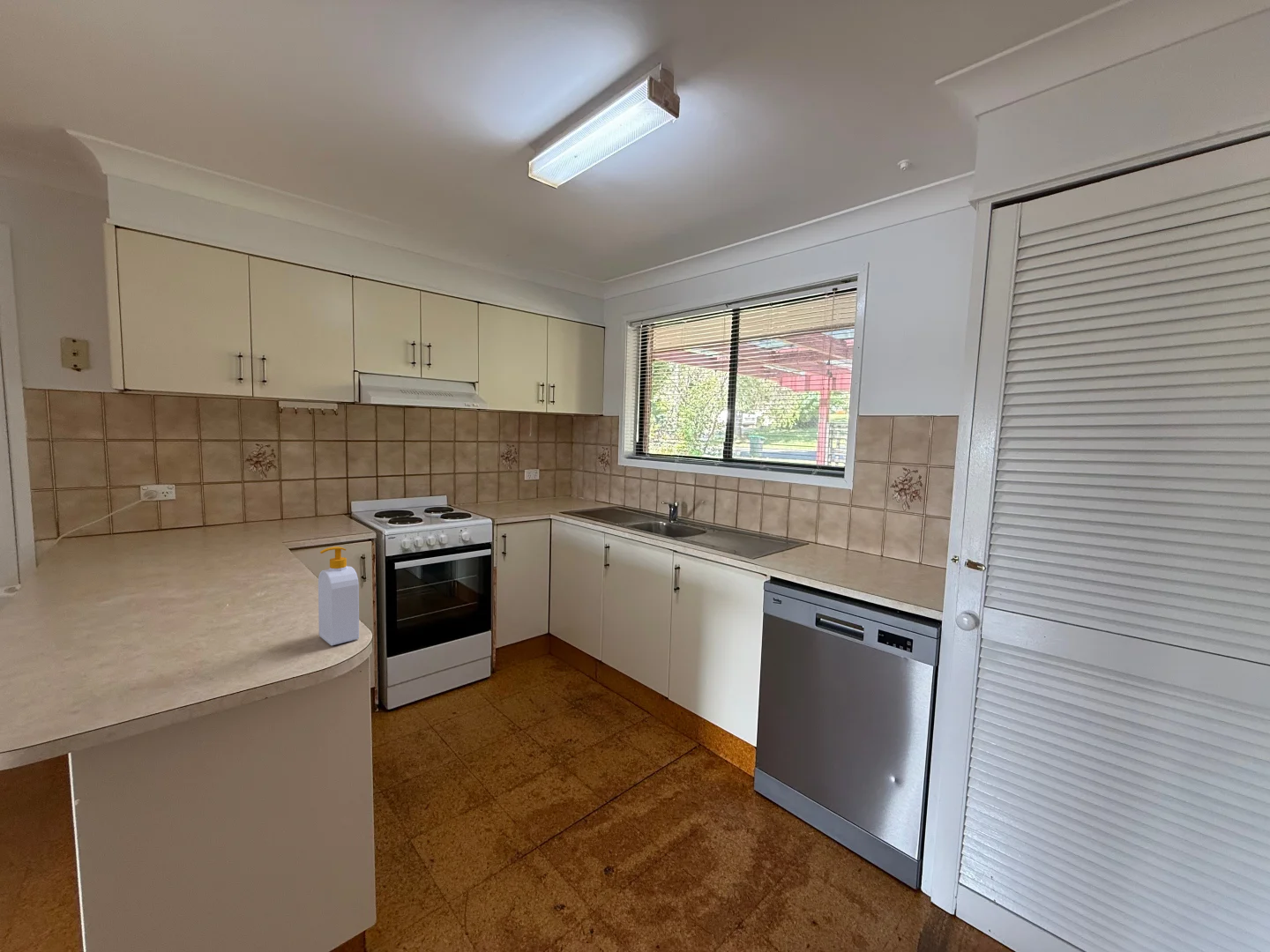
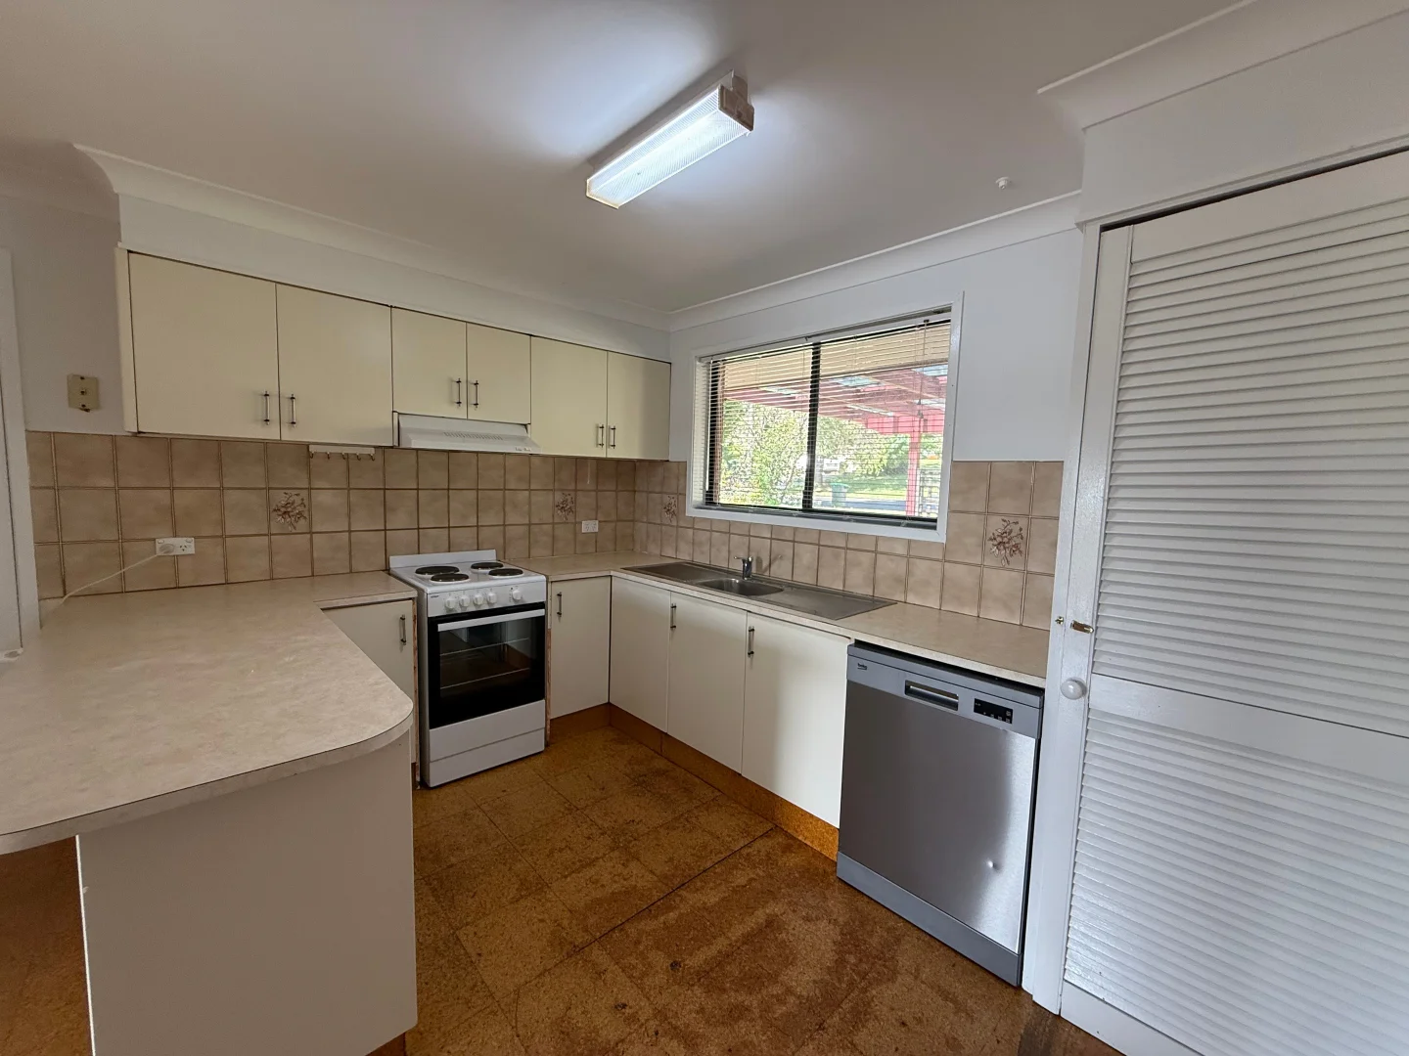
- soap bottle (336, 592)
